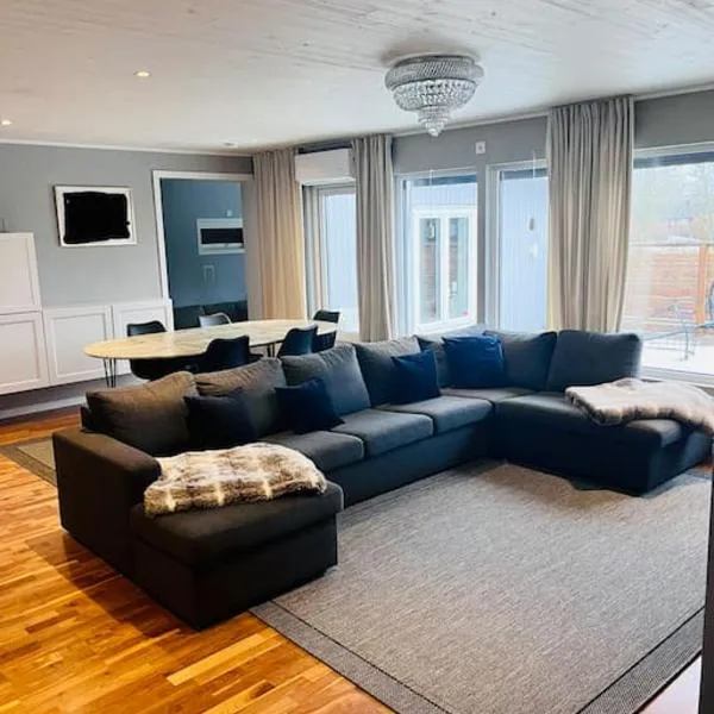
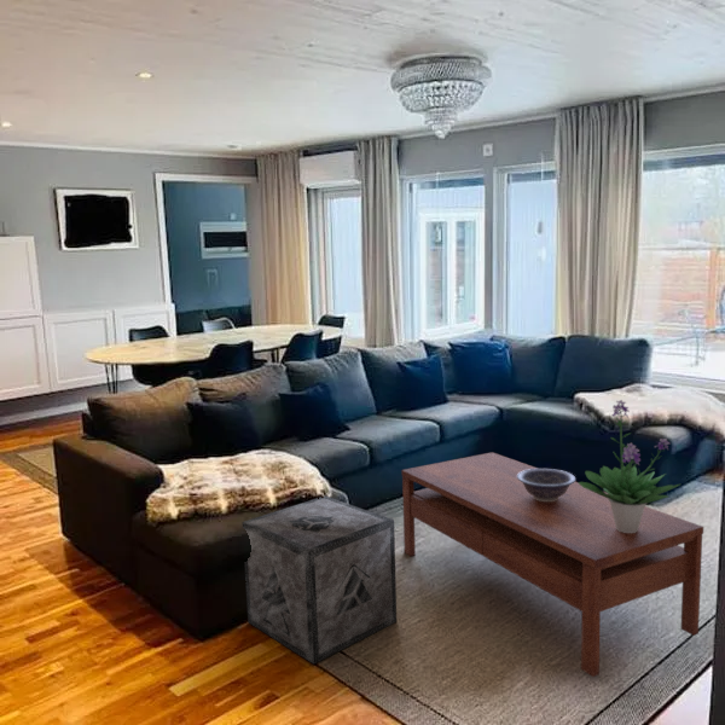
+ decorative bowl (545, 486)
+ storage crate (319, 572)
+ coffee table (532, 541)
+ potted plant (626, 466)
